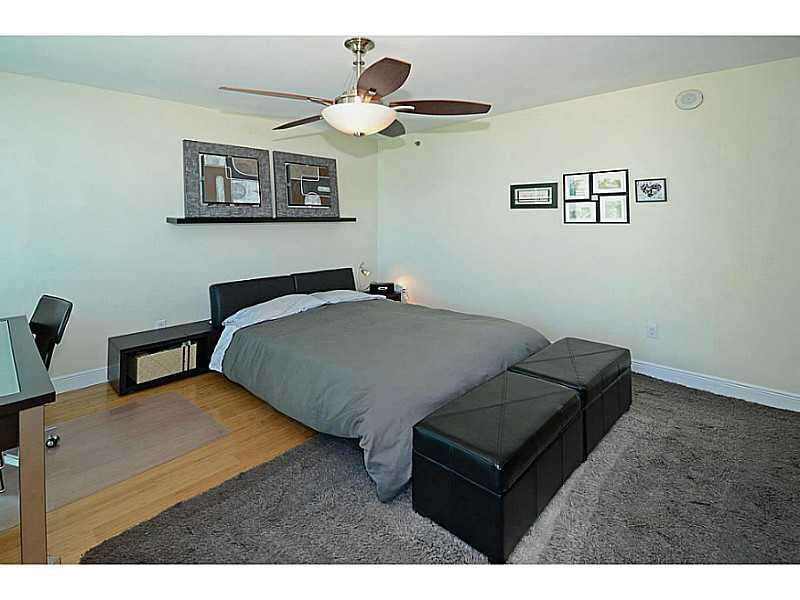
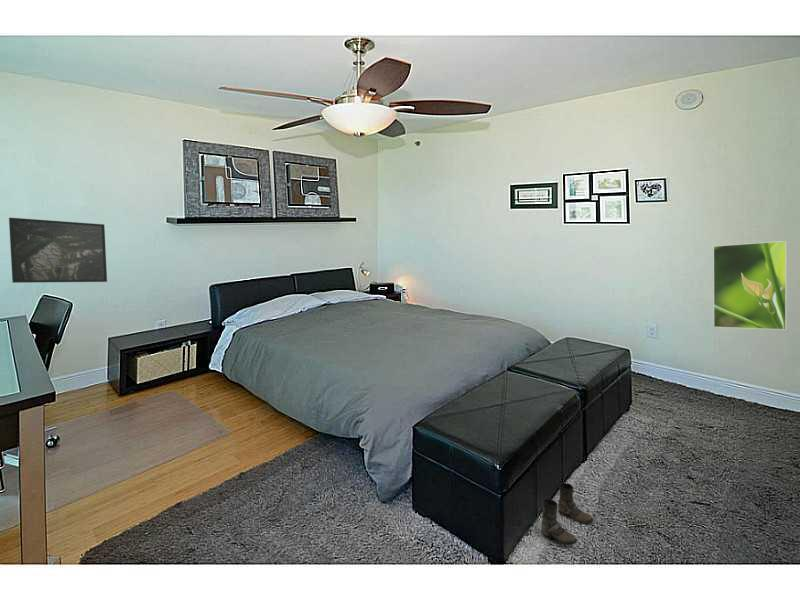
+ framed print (748, 286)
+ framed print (61, 251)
+ boots (567, 512)
